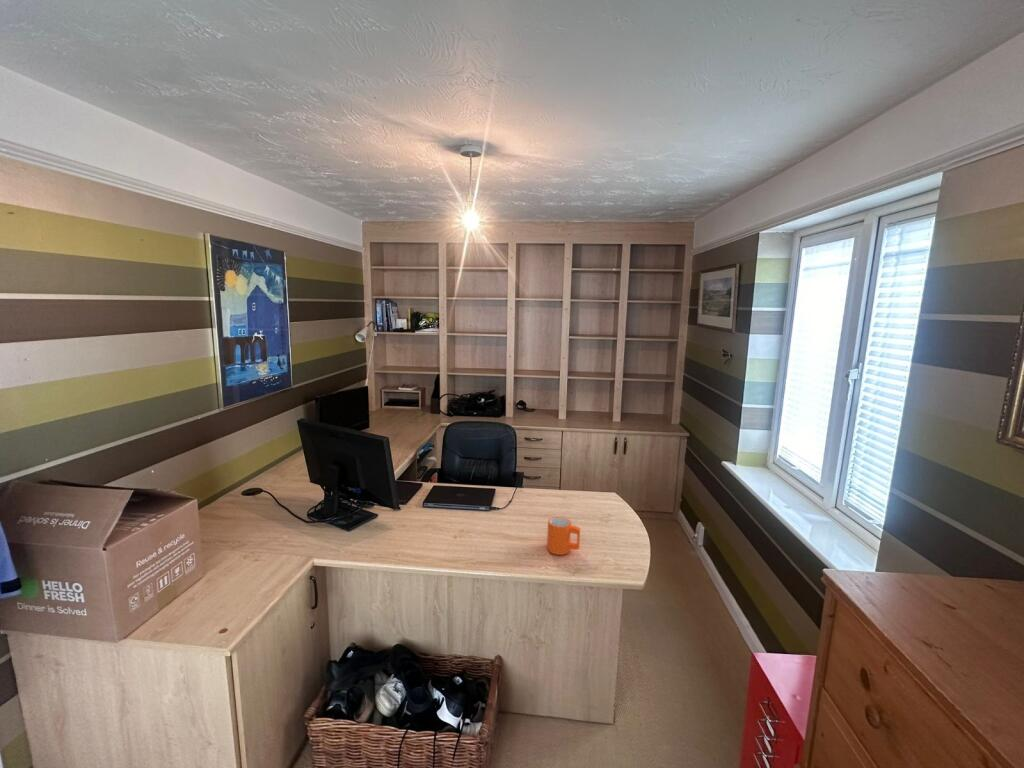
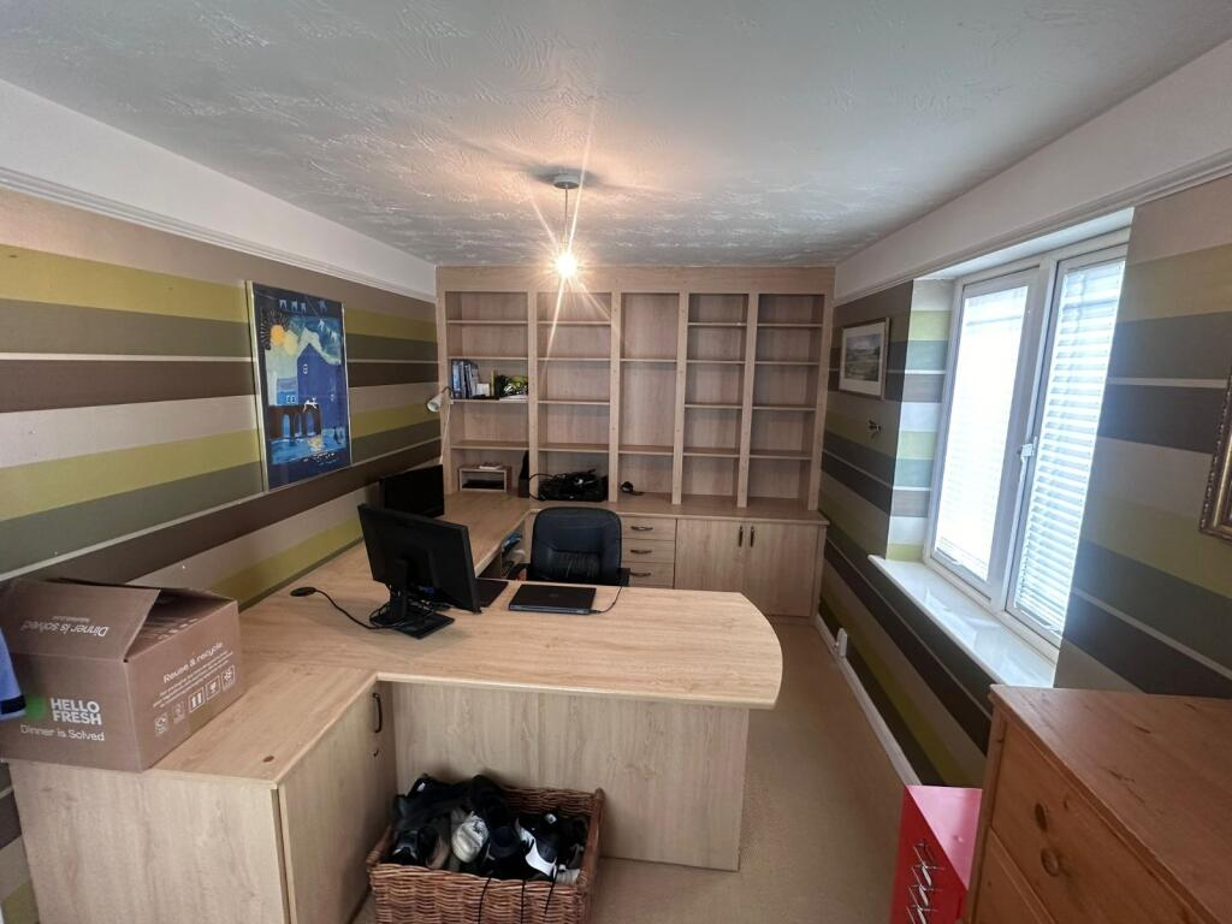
- mug (563, 535)
